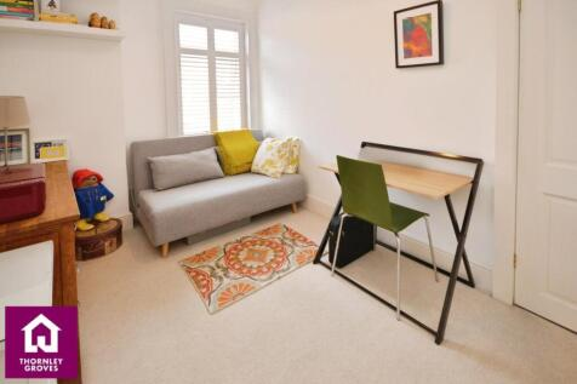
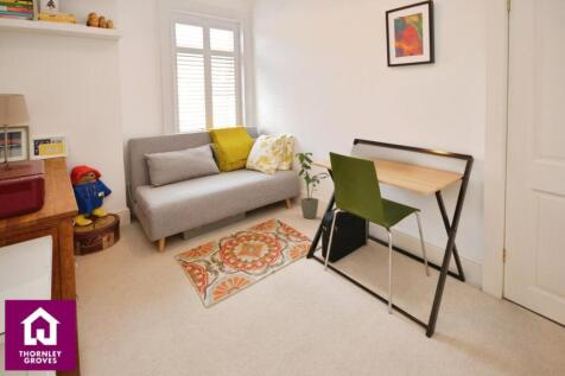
+ house plant (307, 185)
